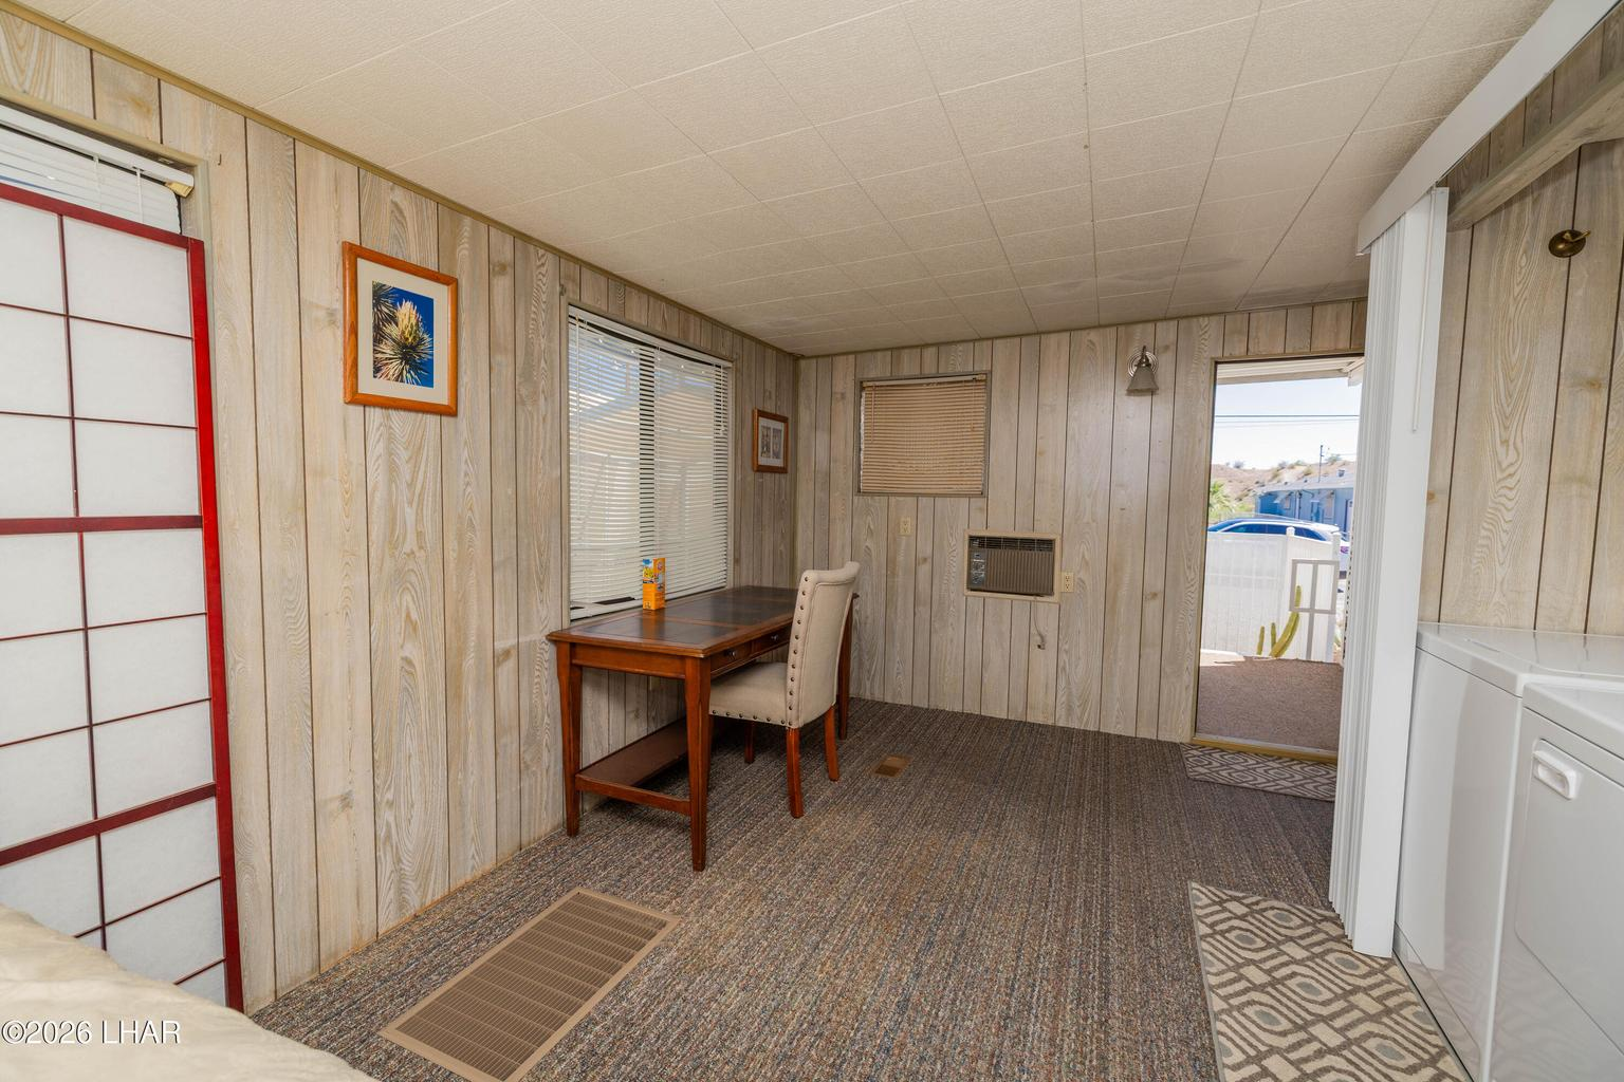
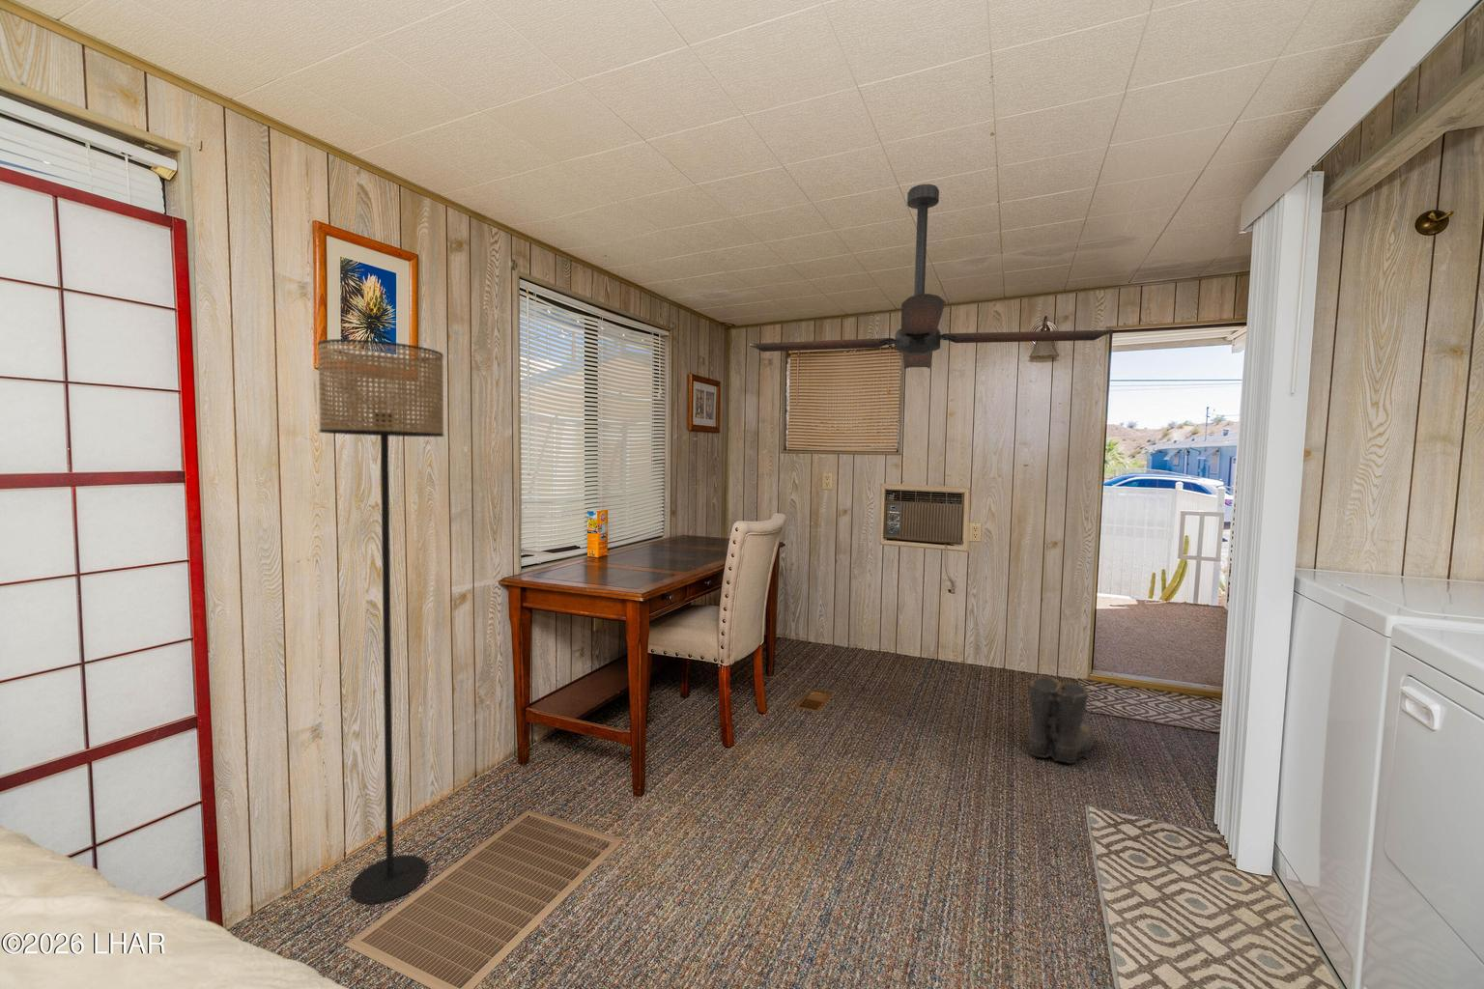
+ floor lamp (386, 621)
+ ceiling fan (919, 273)
+ boots (1061, 713)
